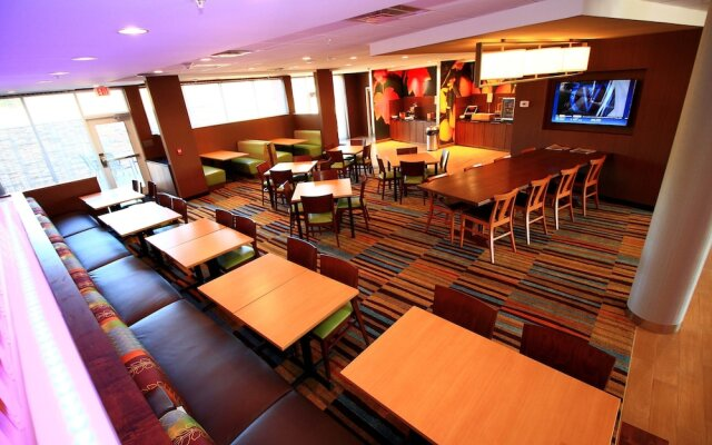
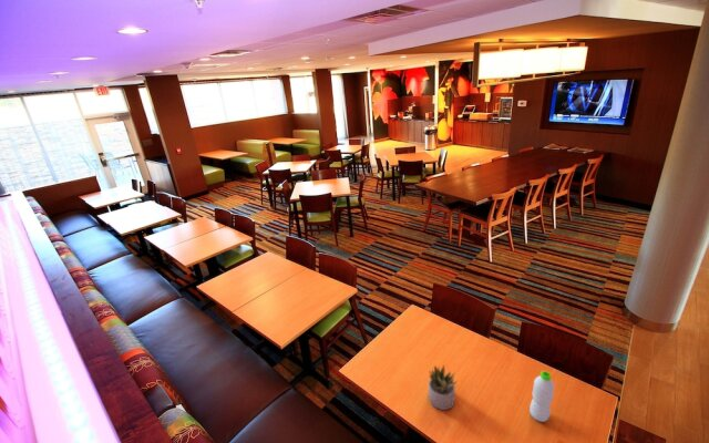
+ succulent plant (441, 383)
+ water bottle (542, 395)
